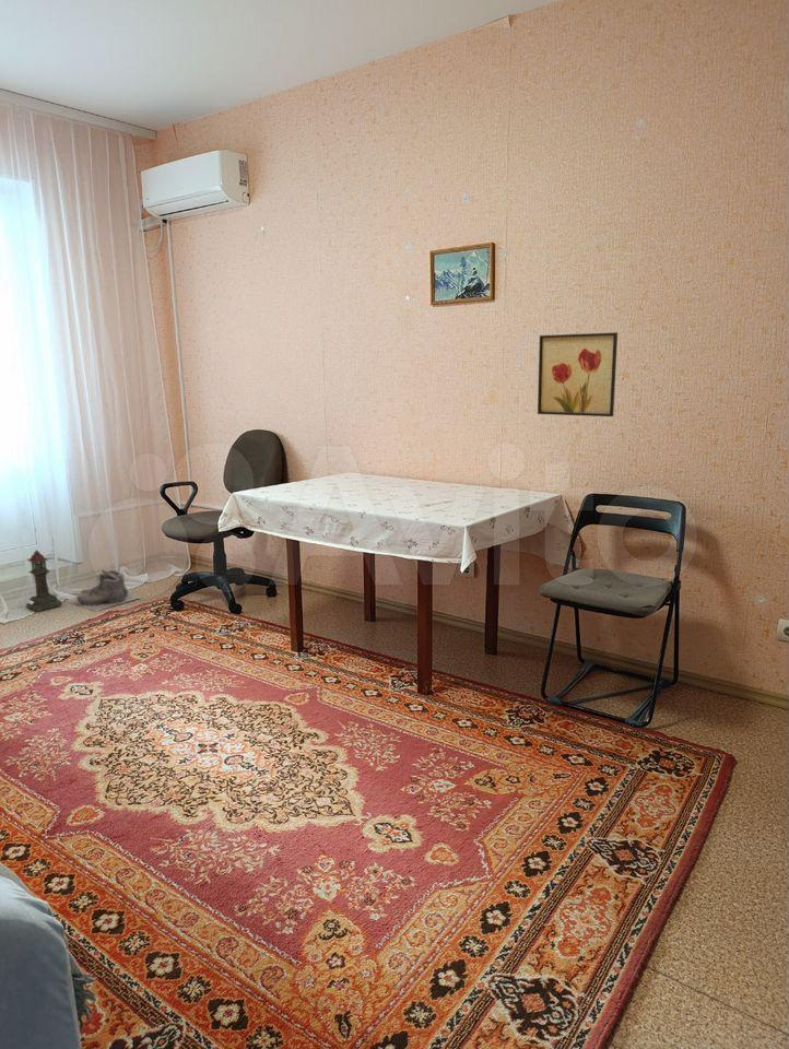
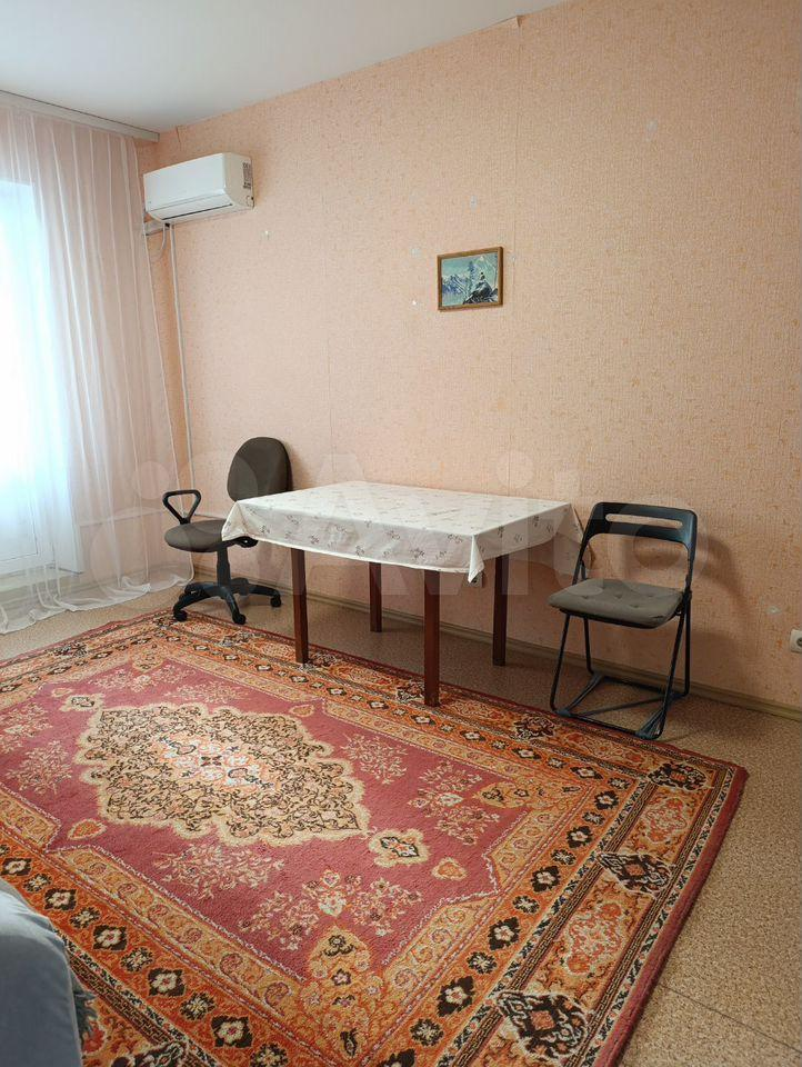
- wall art (576, 375)
- boots (101, 585)
- lantern (40, 578)
